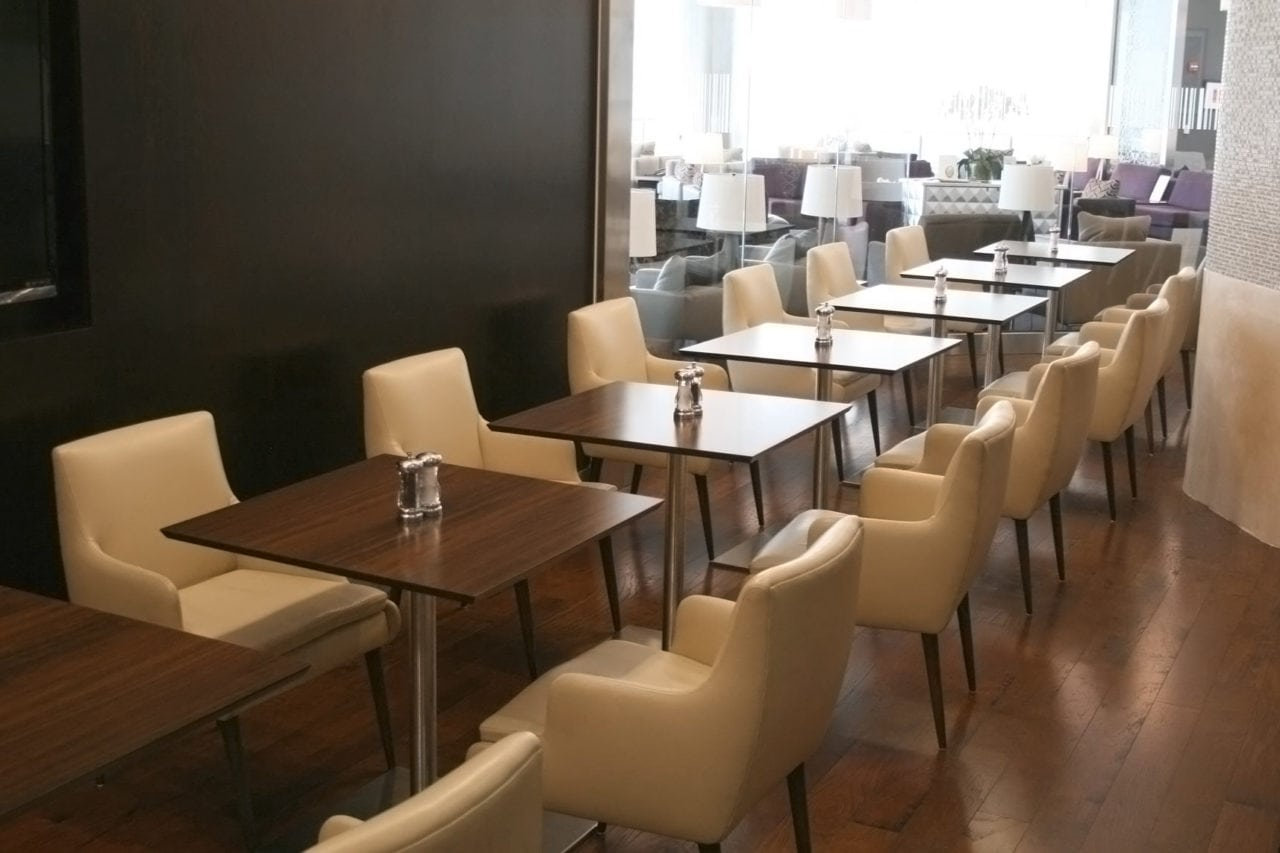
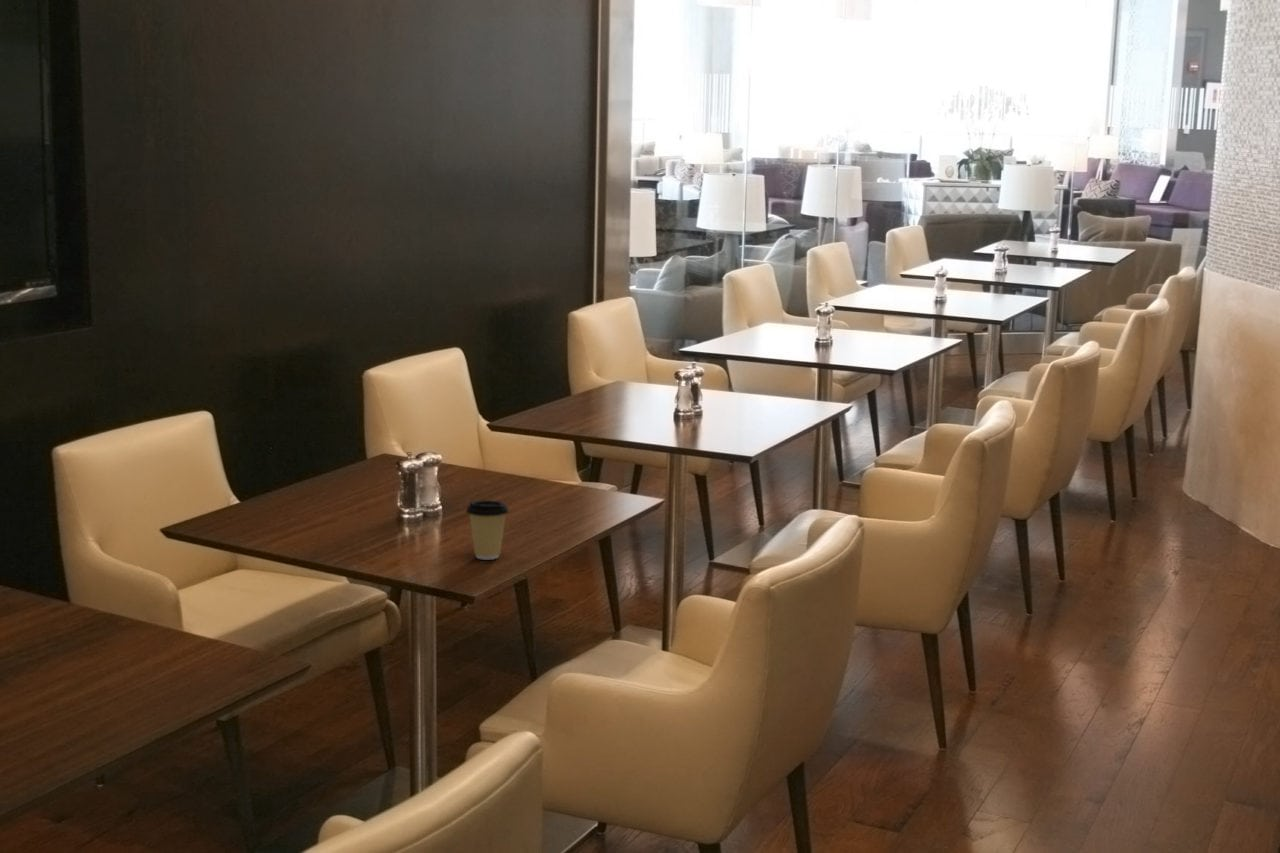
+ coffee cup (487, 529)
